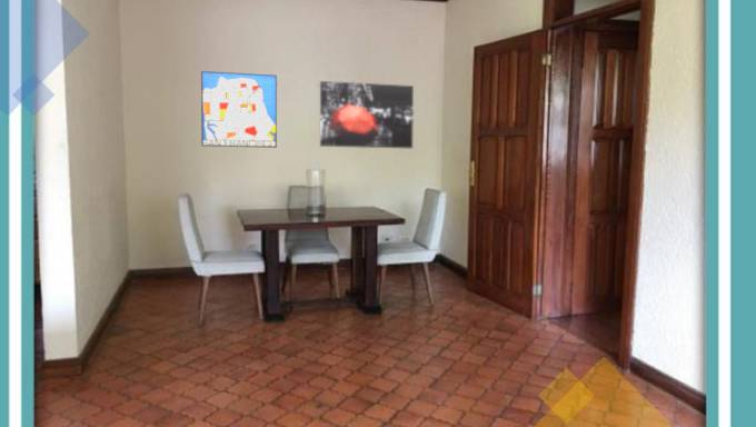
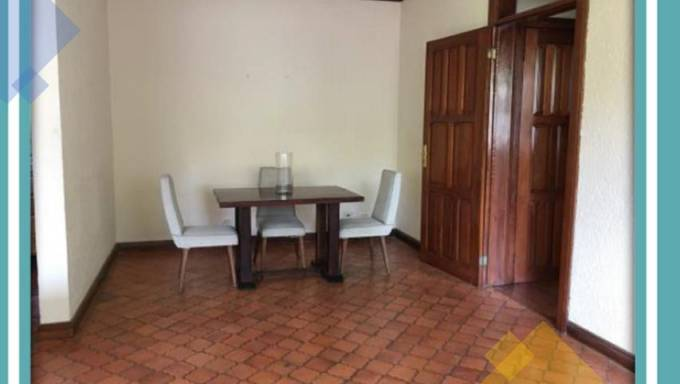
- wall art (239, 110)
- wall art (367, 115)
